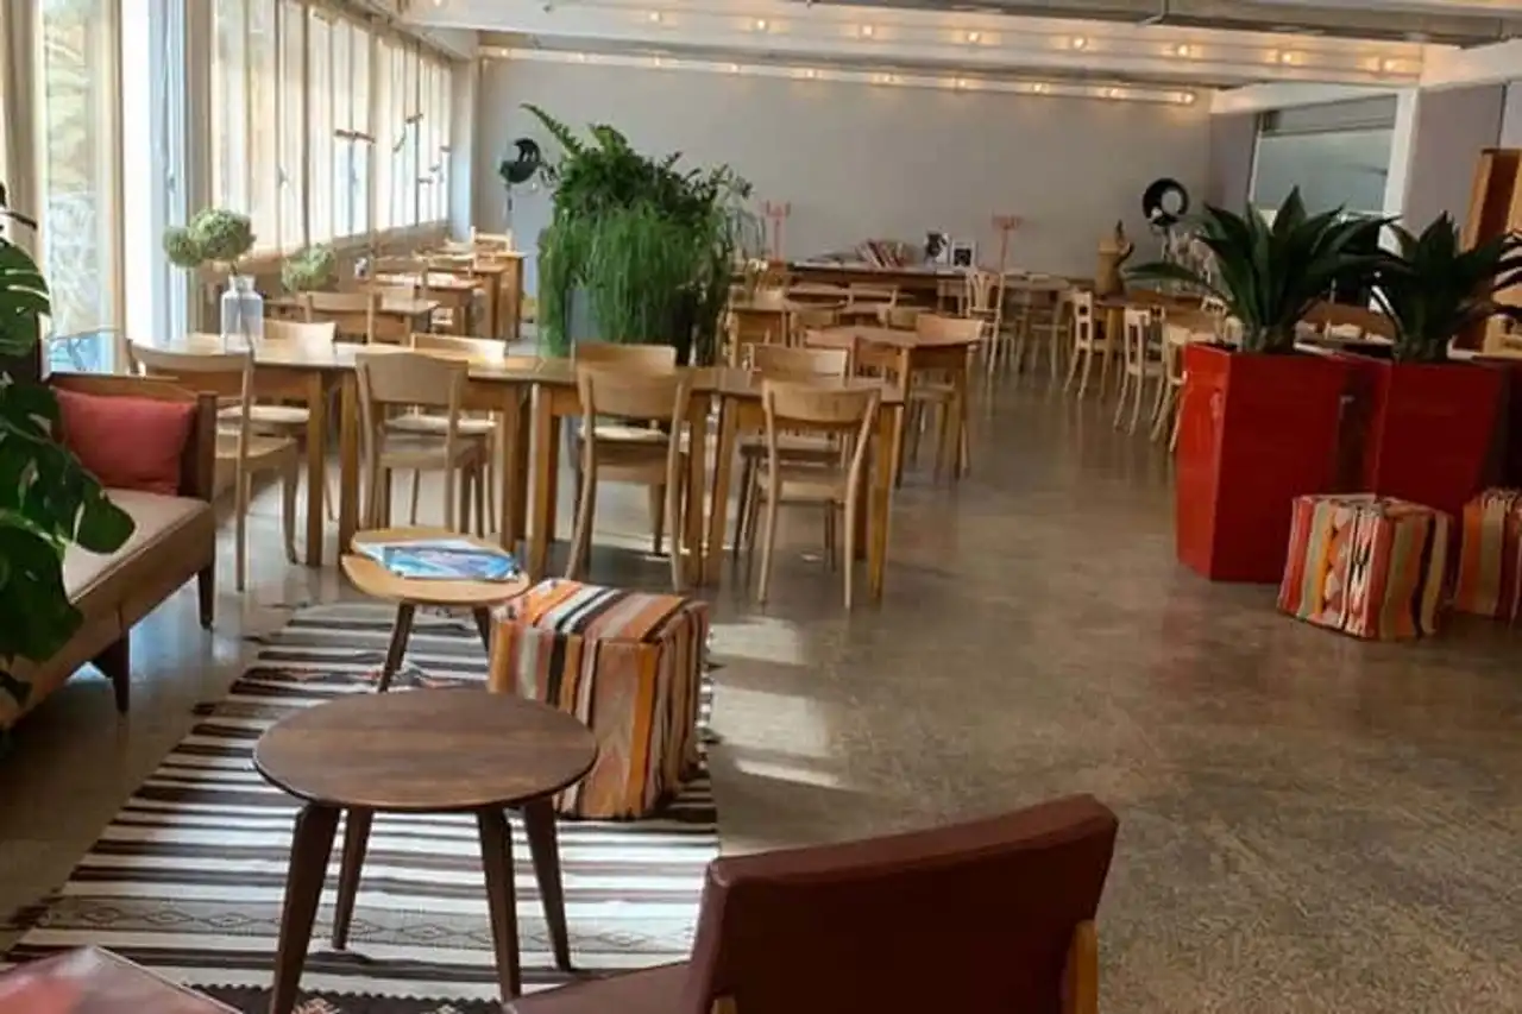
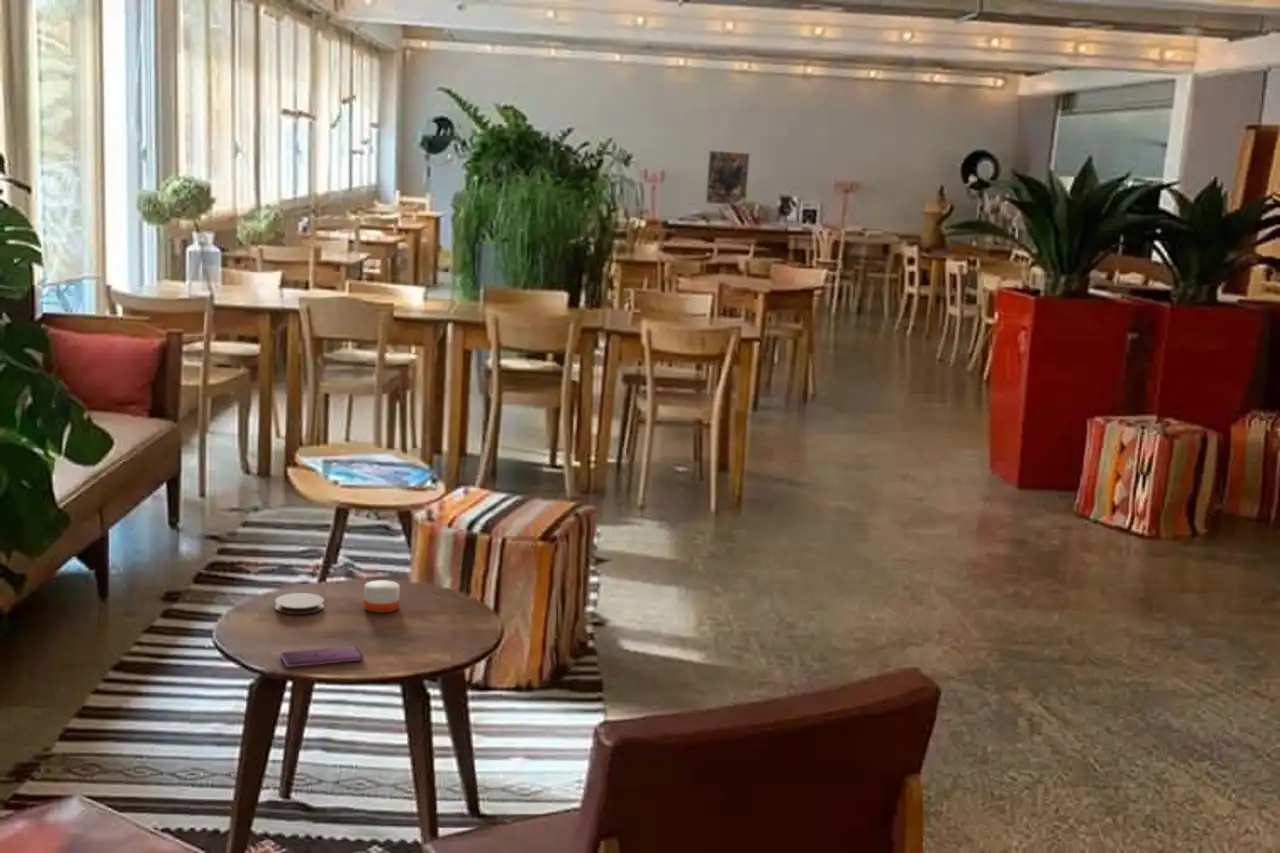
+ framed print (727, 178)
+ smartphone (322, 656)
+ candle (382, 584)
+ coaster (299, 603)
